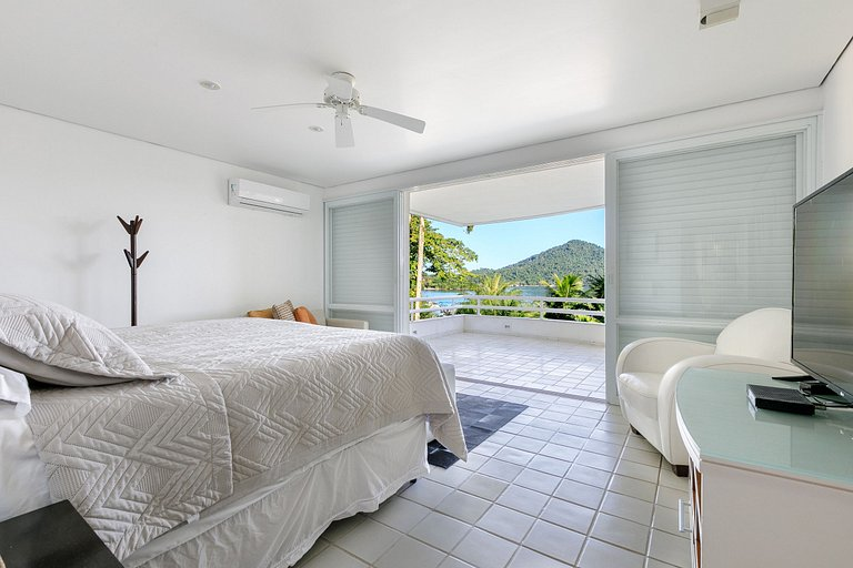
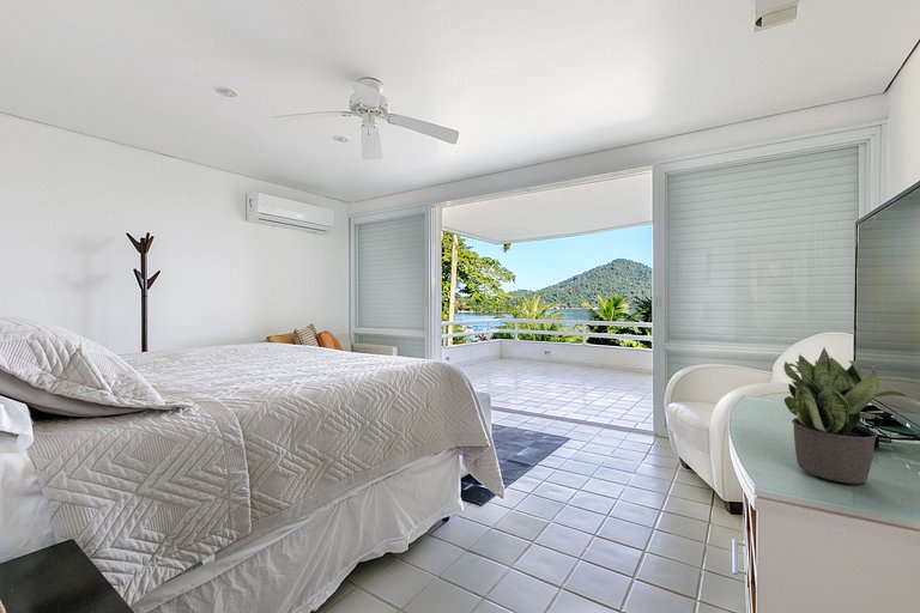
+ potted plant (840, 408)
